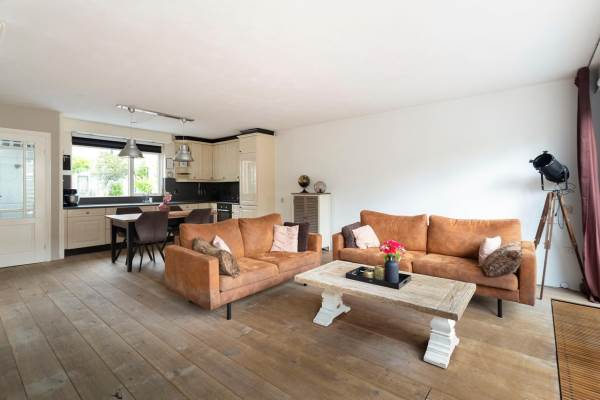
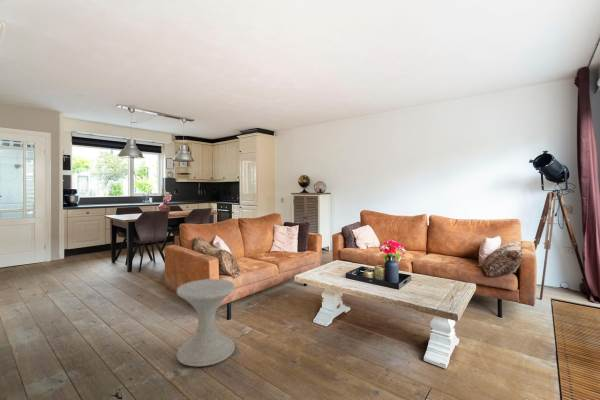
+ side table (206, 318)
